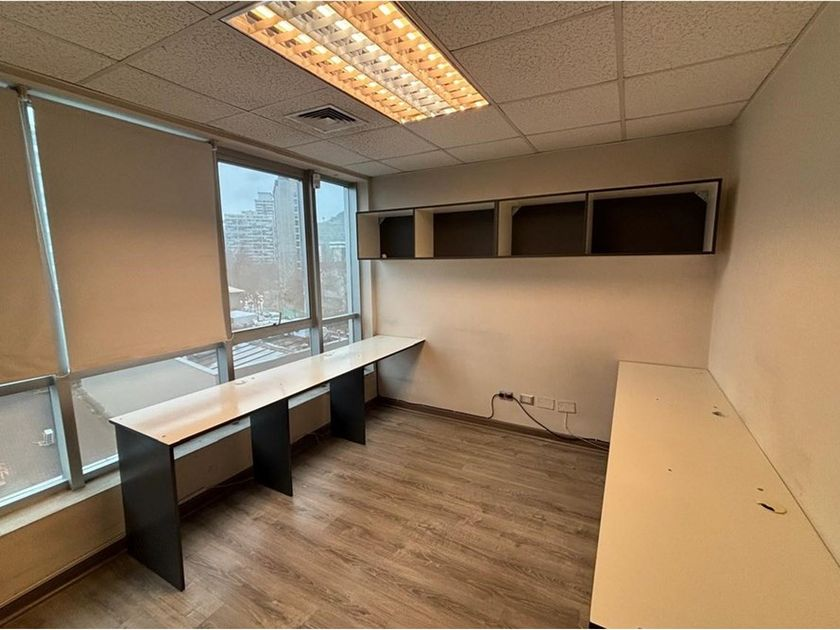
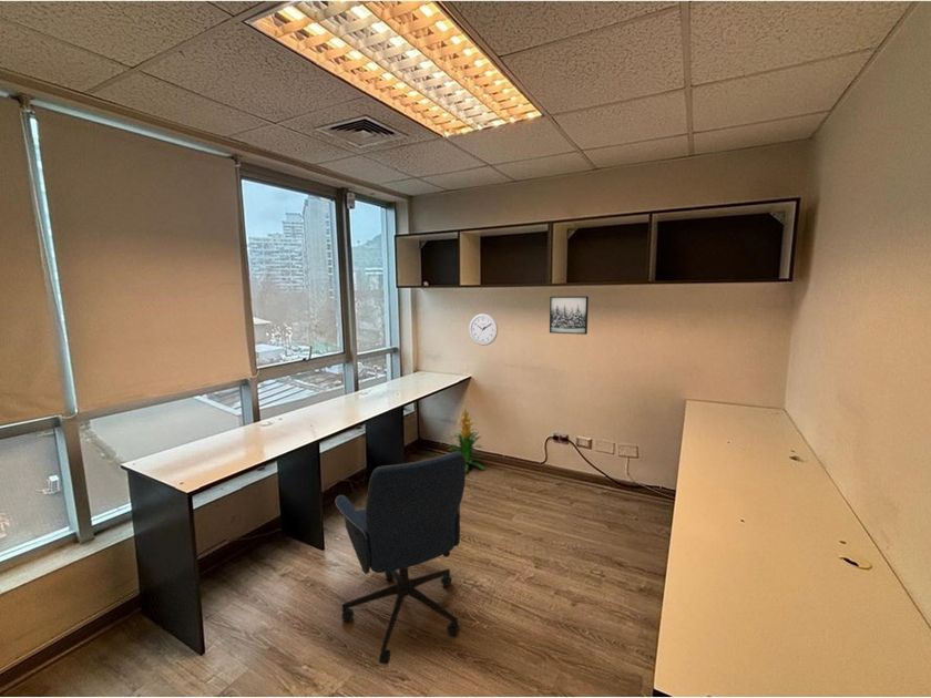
+ wall clock (482, 329)
+ indoor plant (466, 434)
+ wall art (567, 315)
+ office chair (402, 528)
